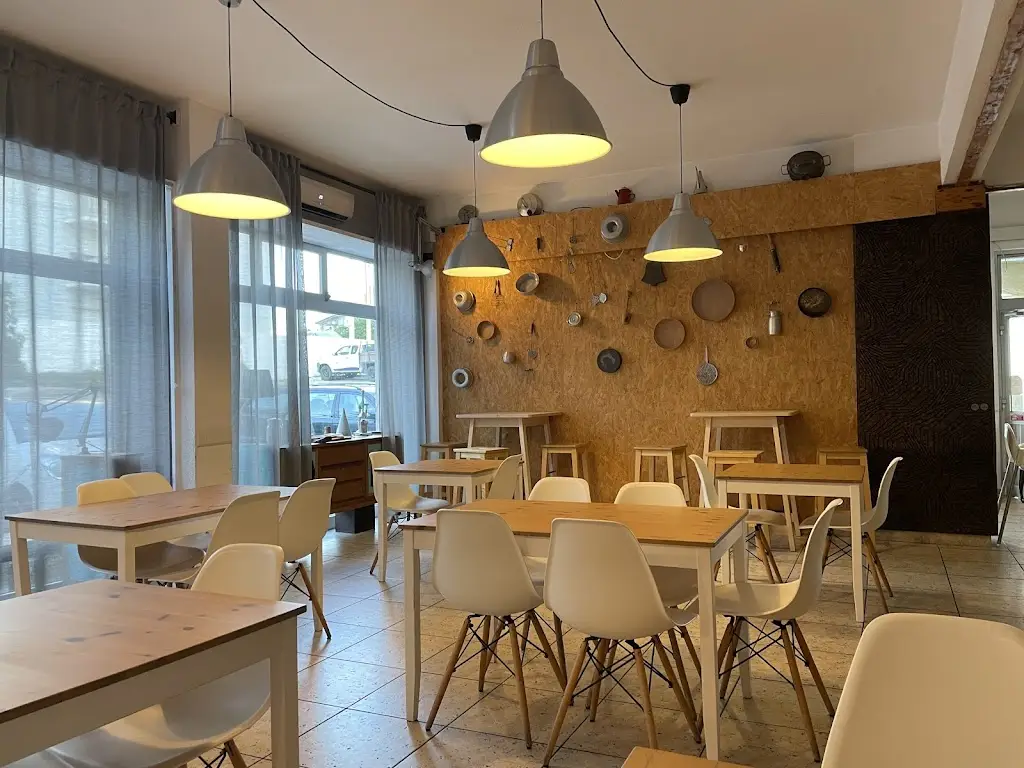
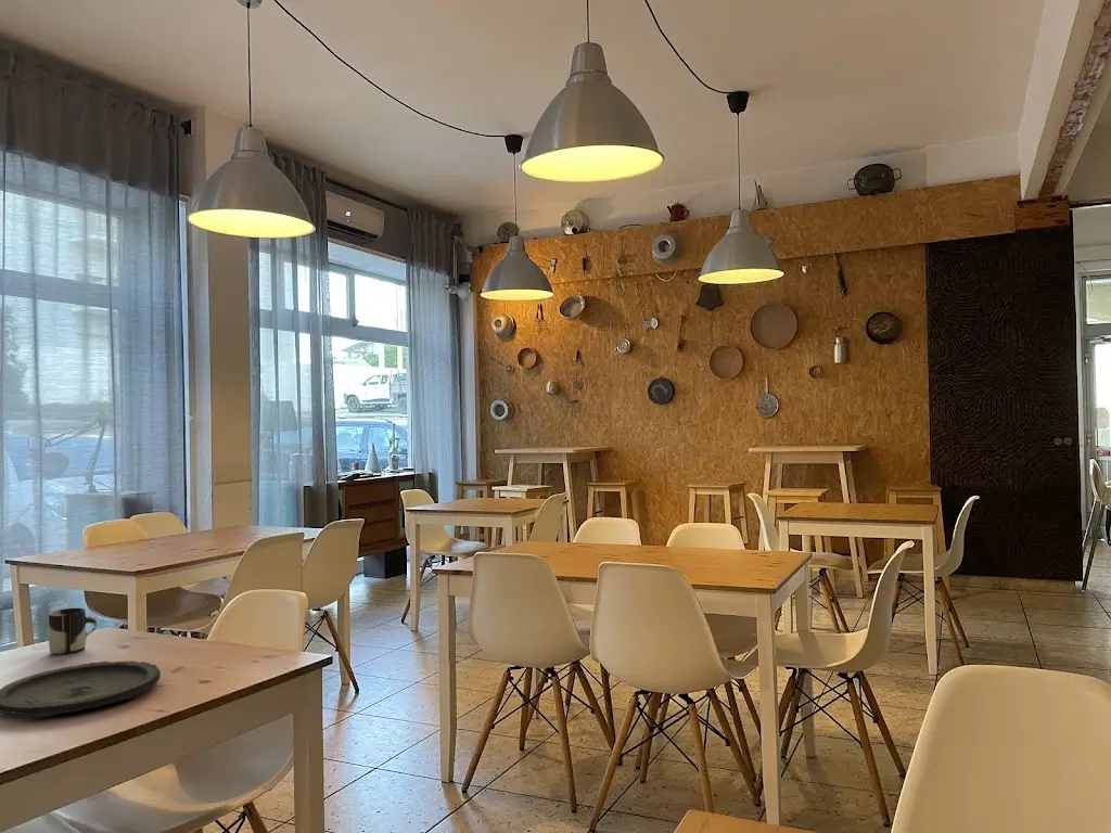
+ cup (74, 629)
+ plate (79, 687)
